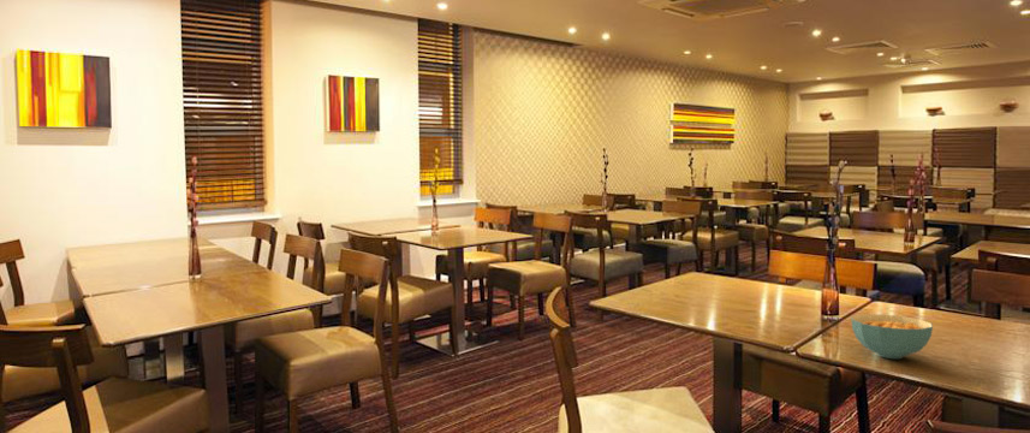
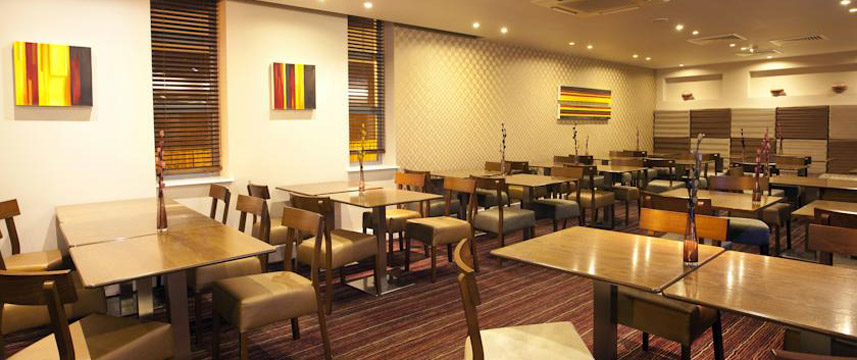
- cereal bowl (889, 338)
